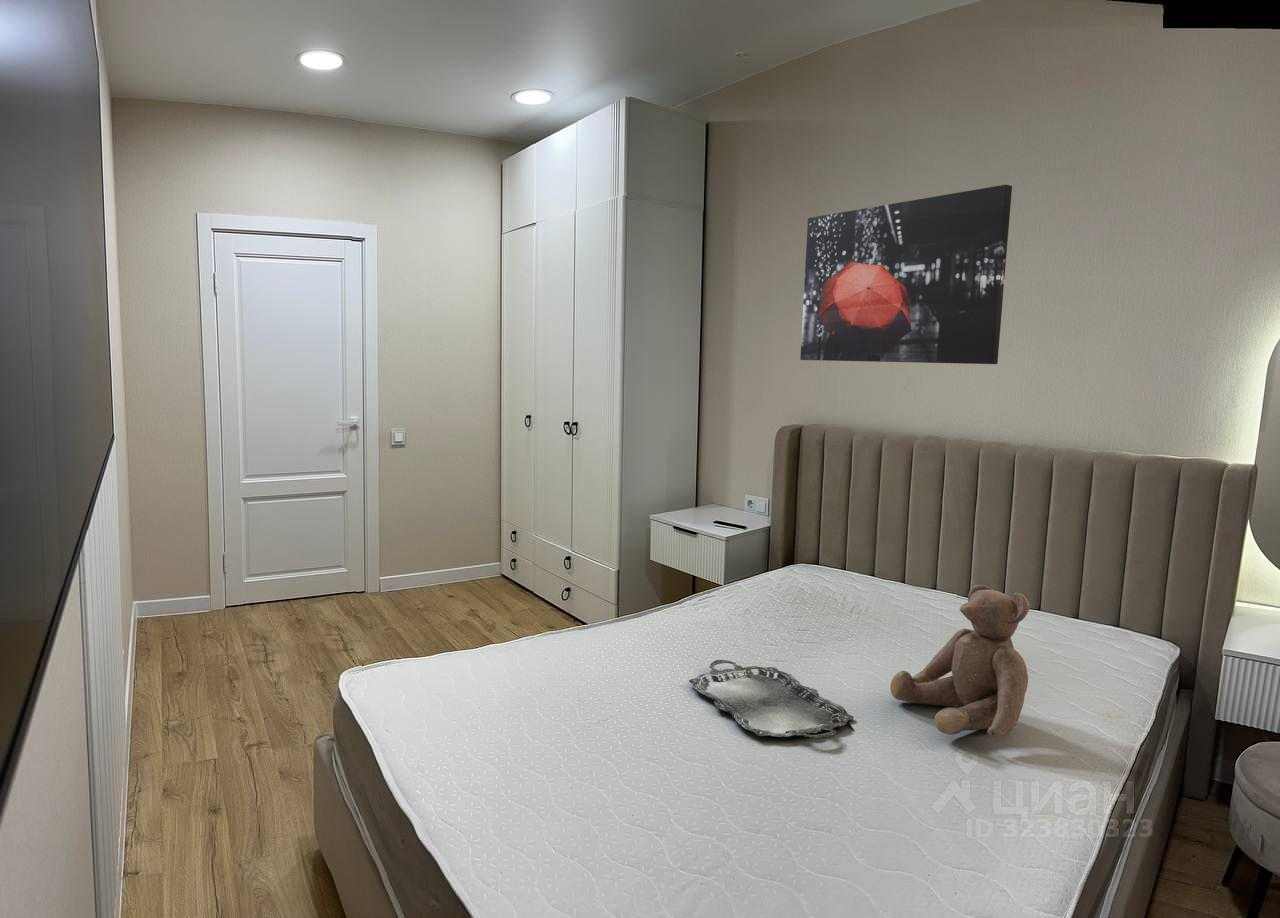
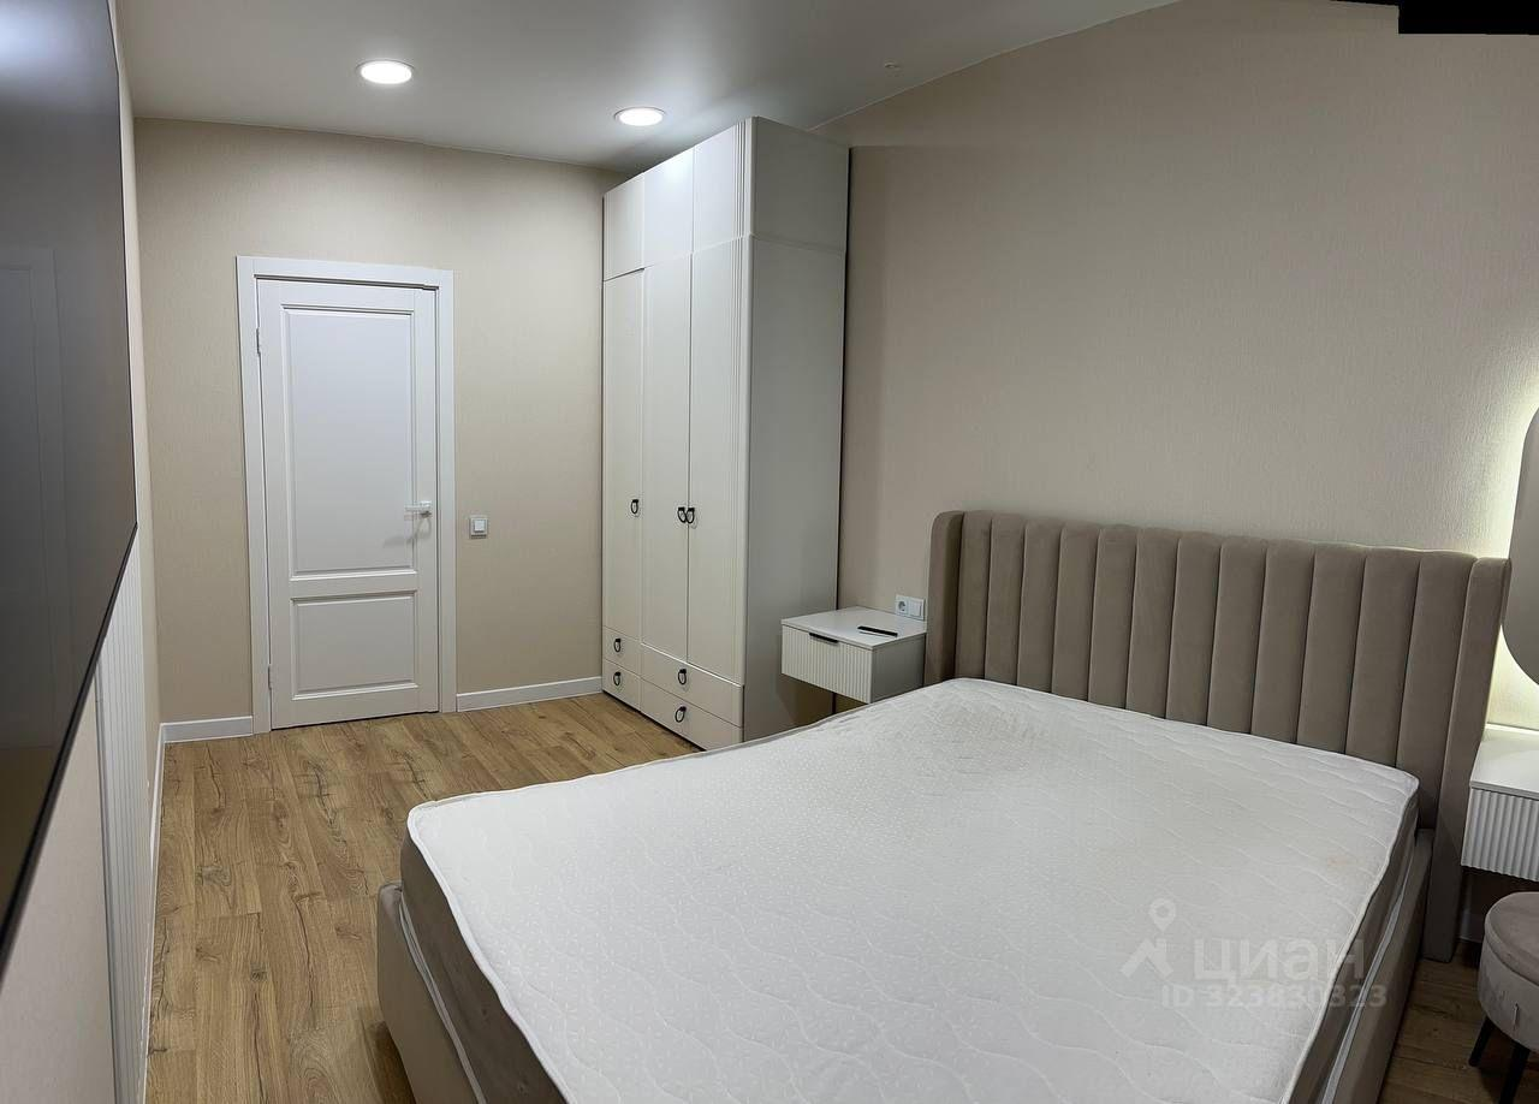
- teddy bear (961, 653)
- wall art (893, 283)
- serving tray (767, 698)
